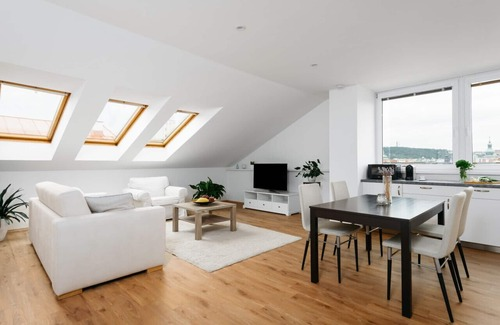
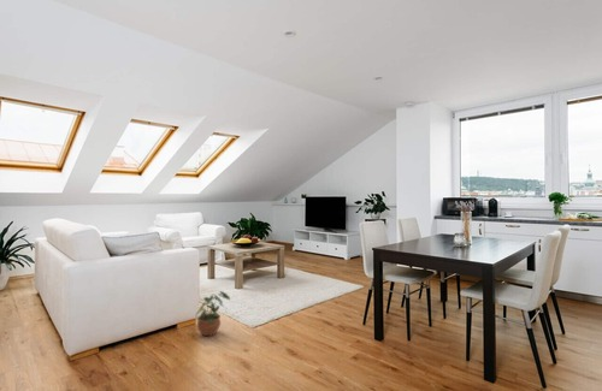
+ potted plant (213, 312)
